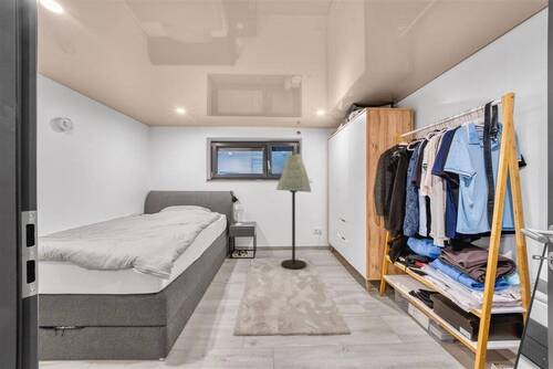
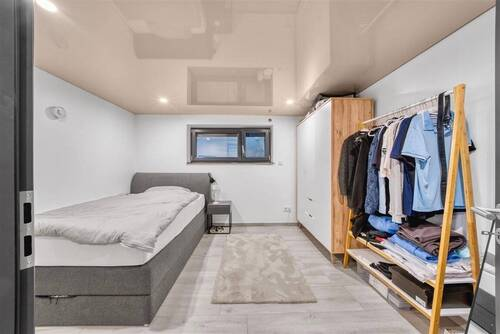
- floor lamp (293, 209)
